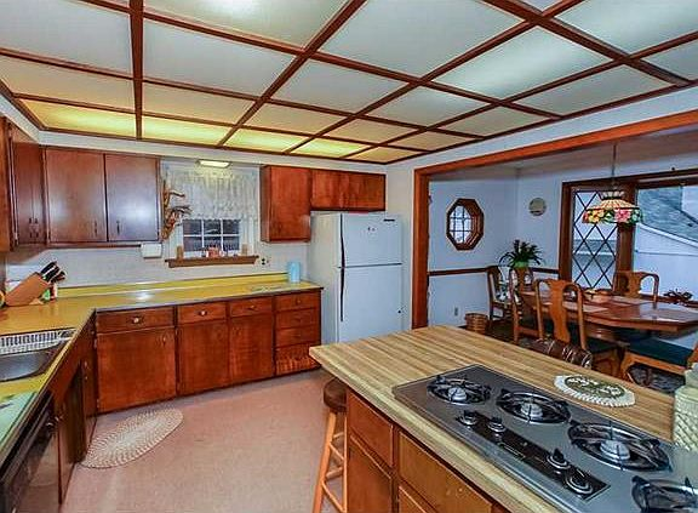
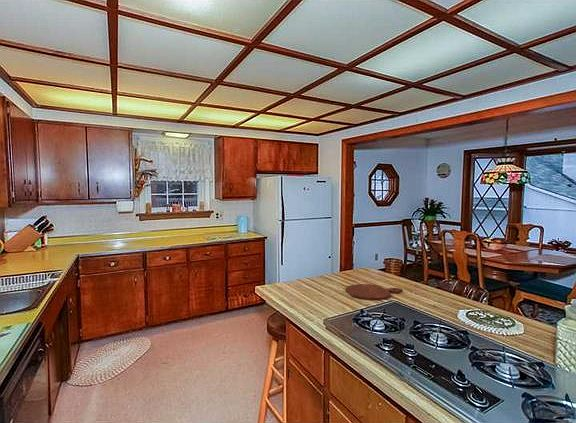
+ cutting board (375, 291)
